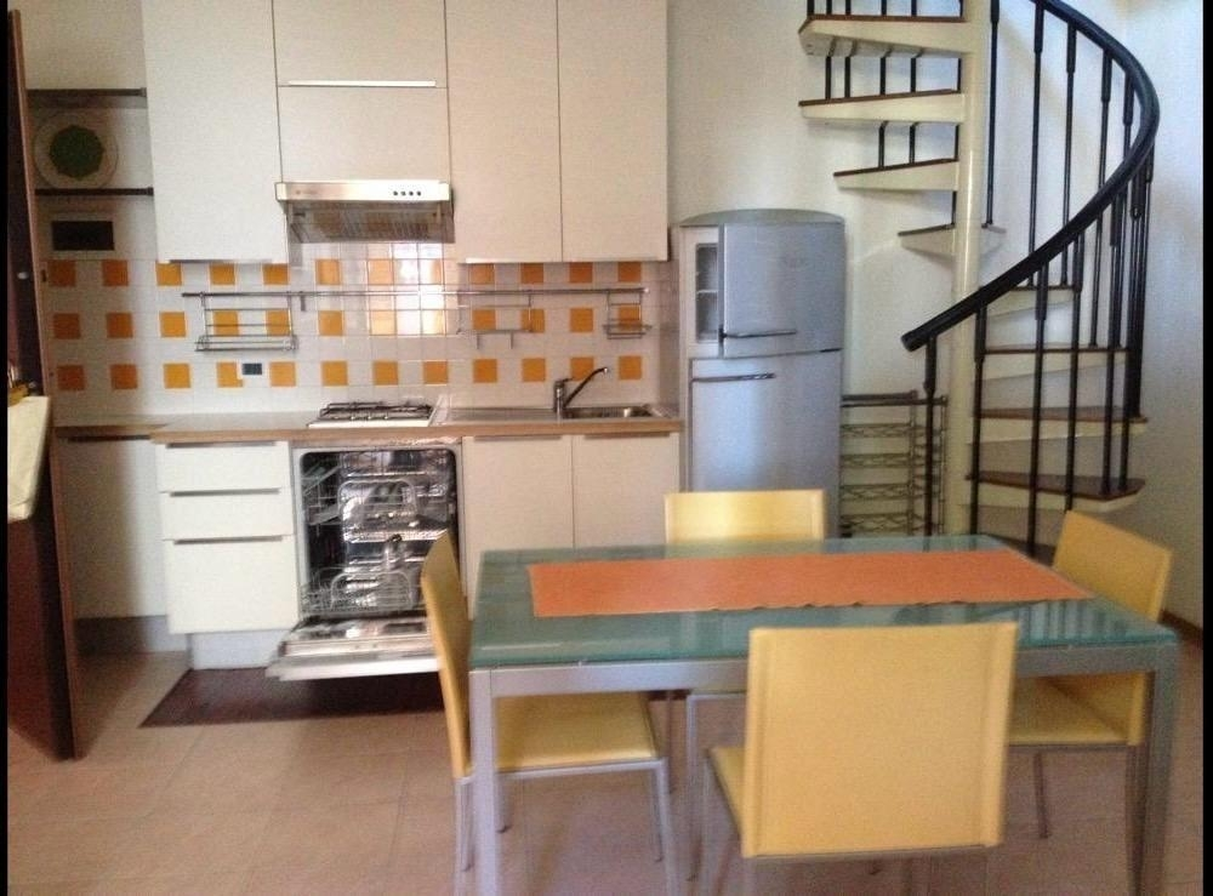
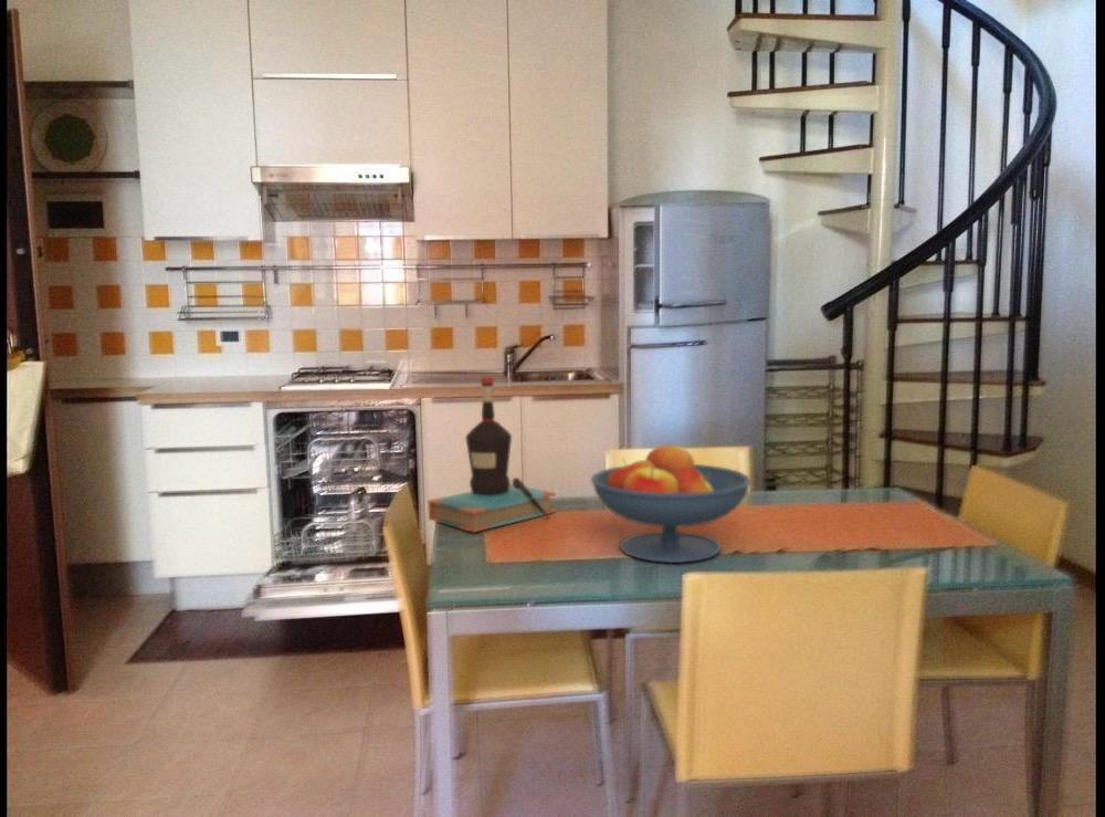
+ bottle (495, 448)
+ fruit bowl (670, 500)
